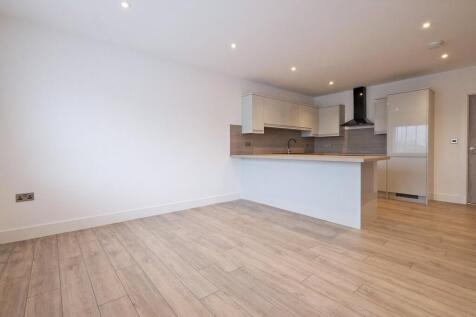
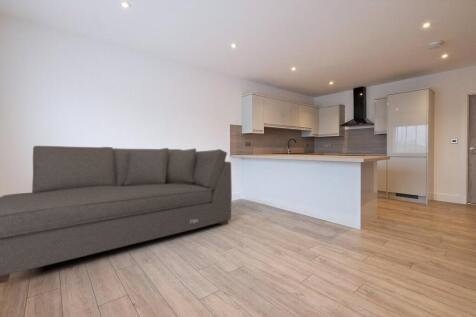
+ sofa (130, 189)
